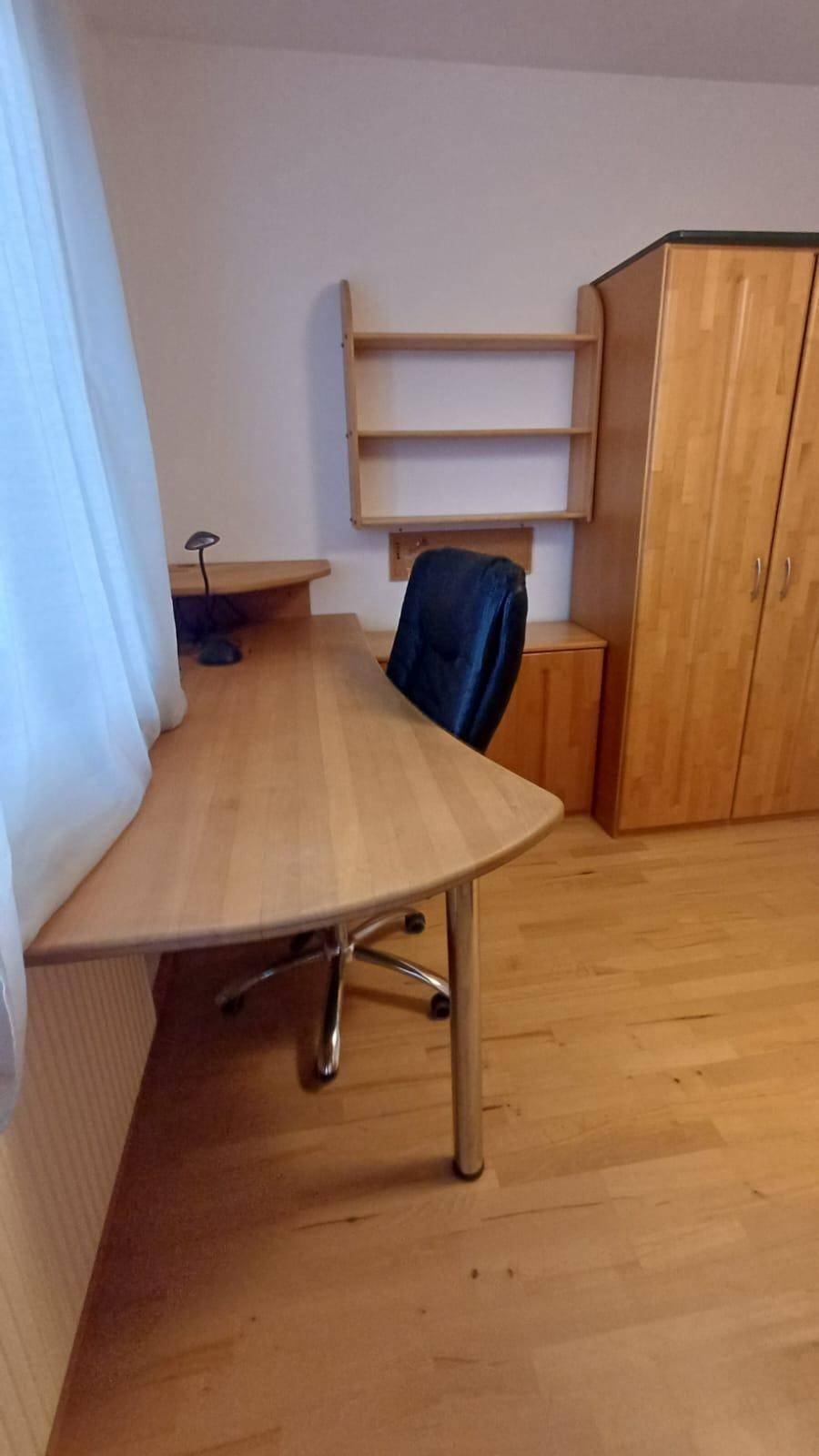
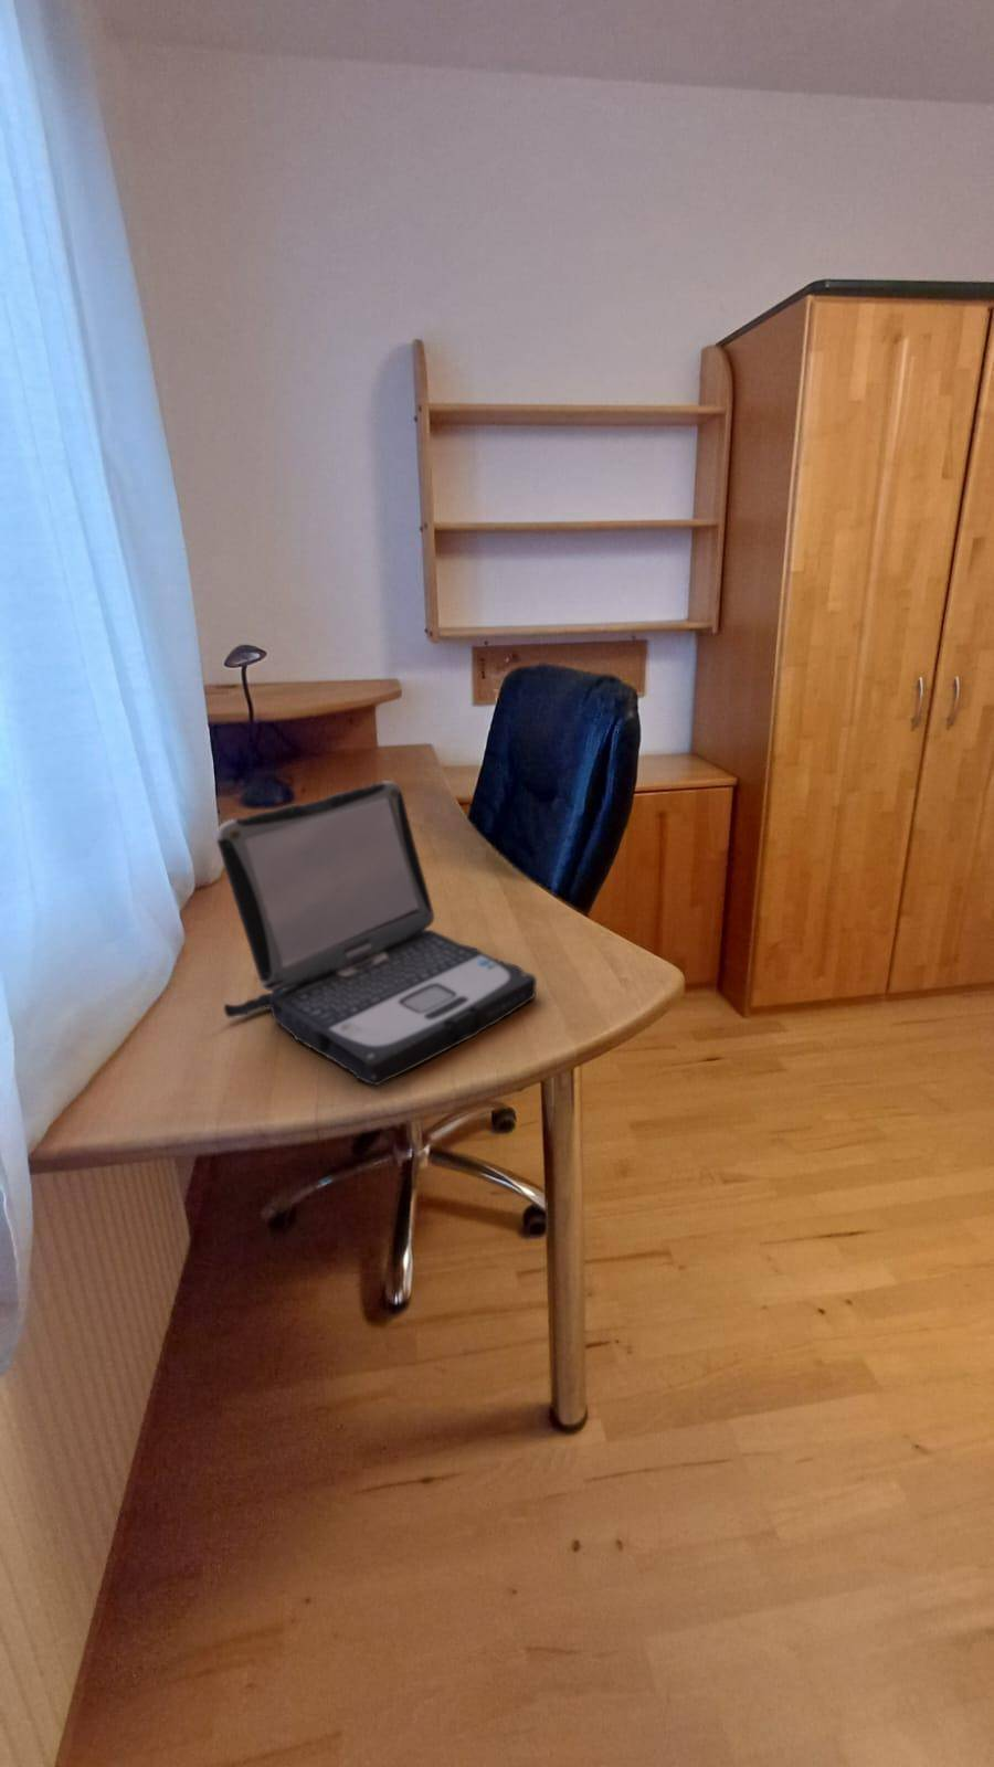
+ laptop (375, 914)
